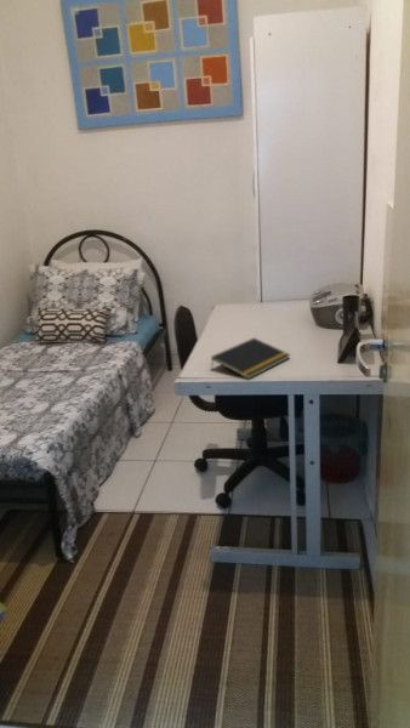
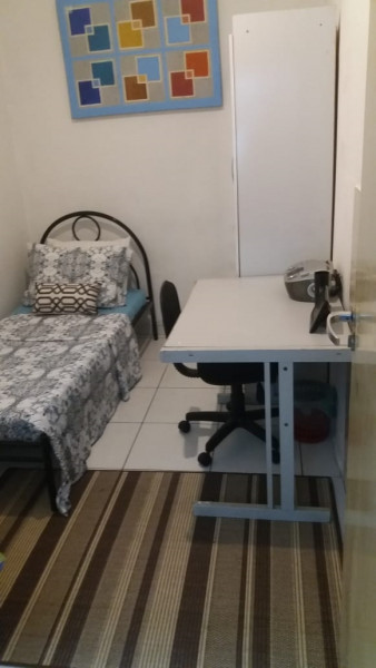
- notepad (251, 357)
